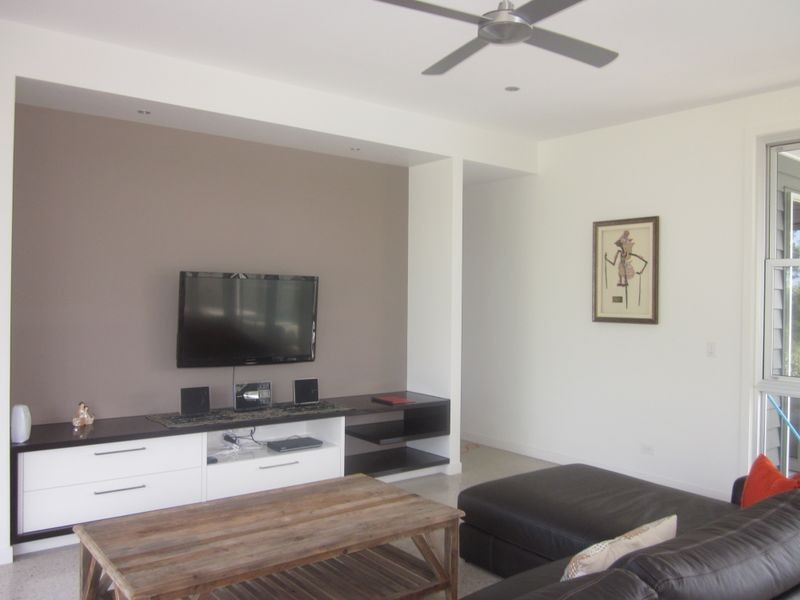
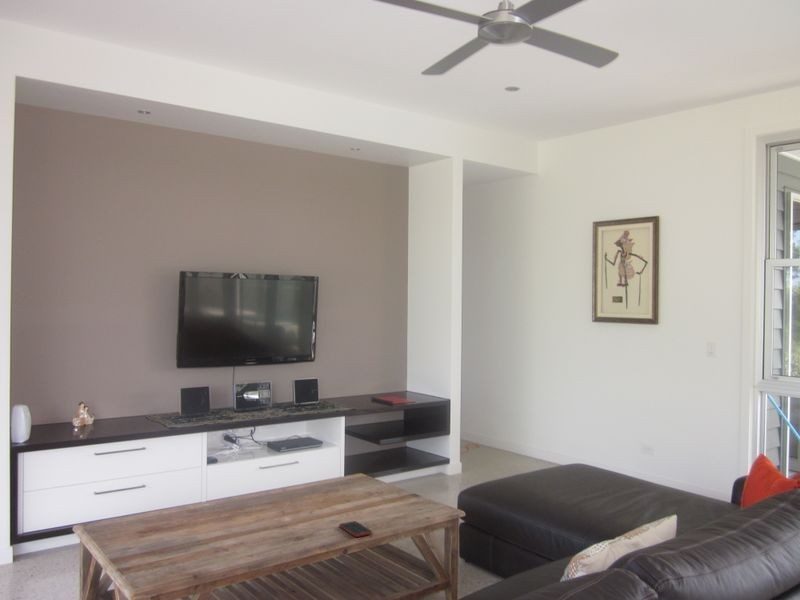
+ cell phone (355, 528)
